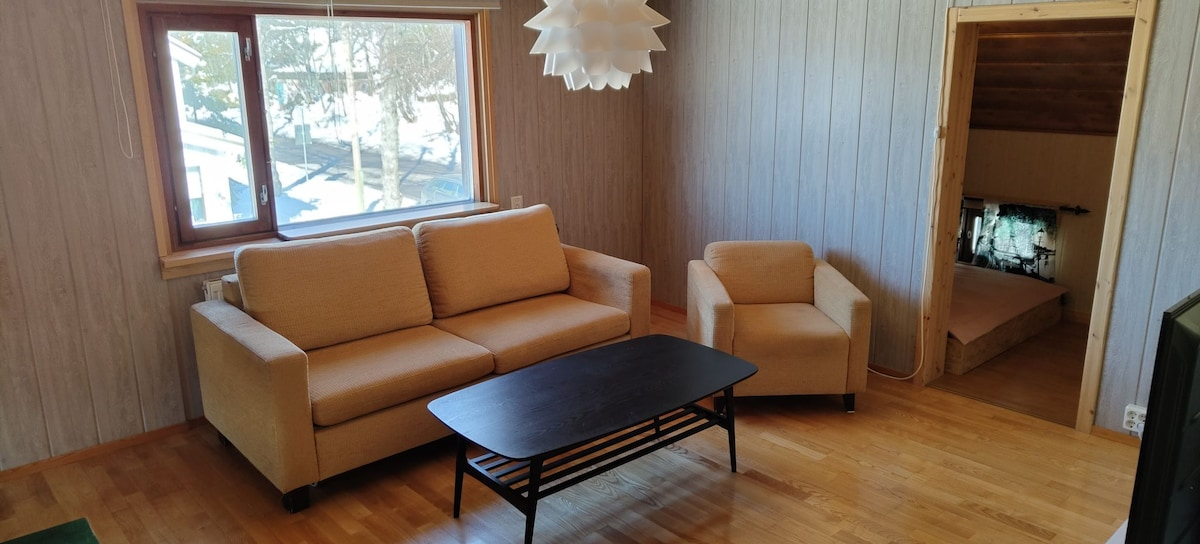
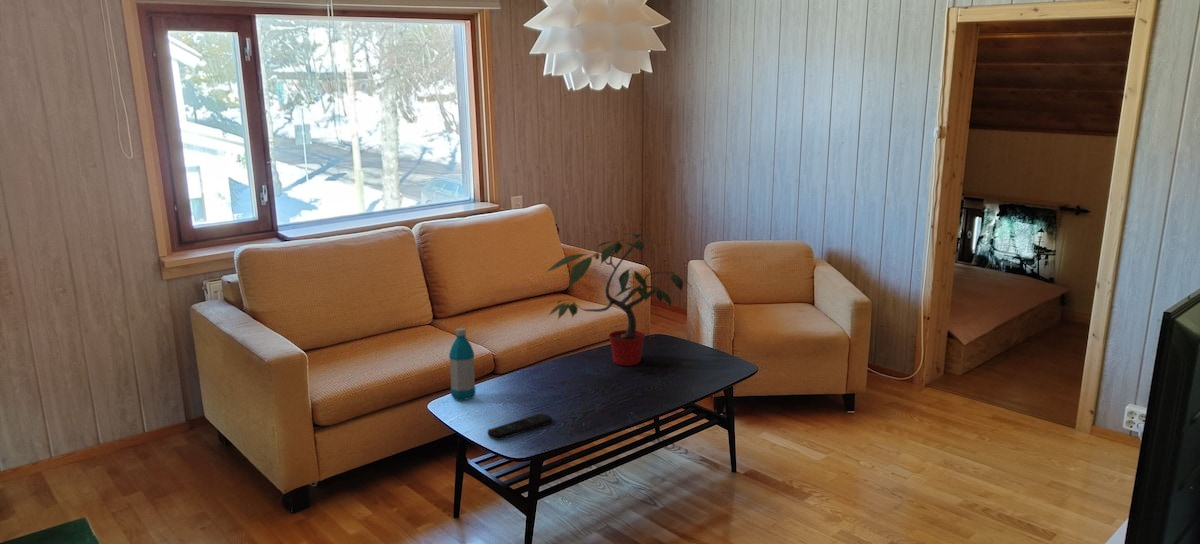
+ potted plant (619, 301)
+ water bottle (462, 363)
+ remote control (520, 426)
